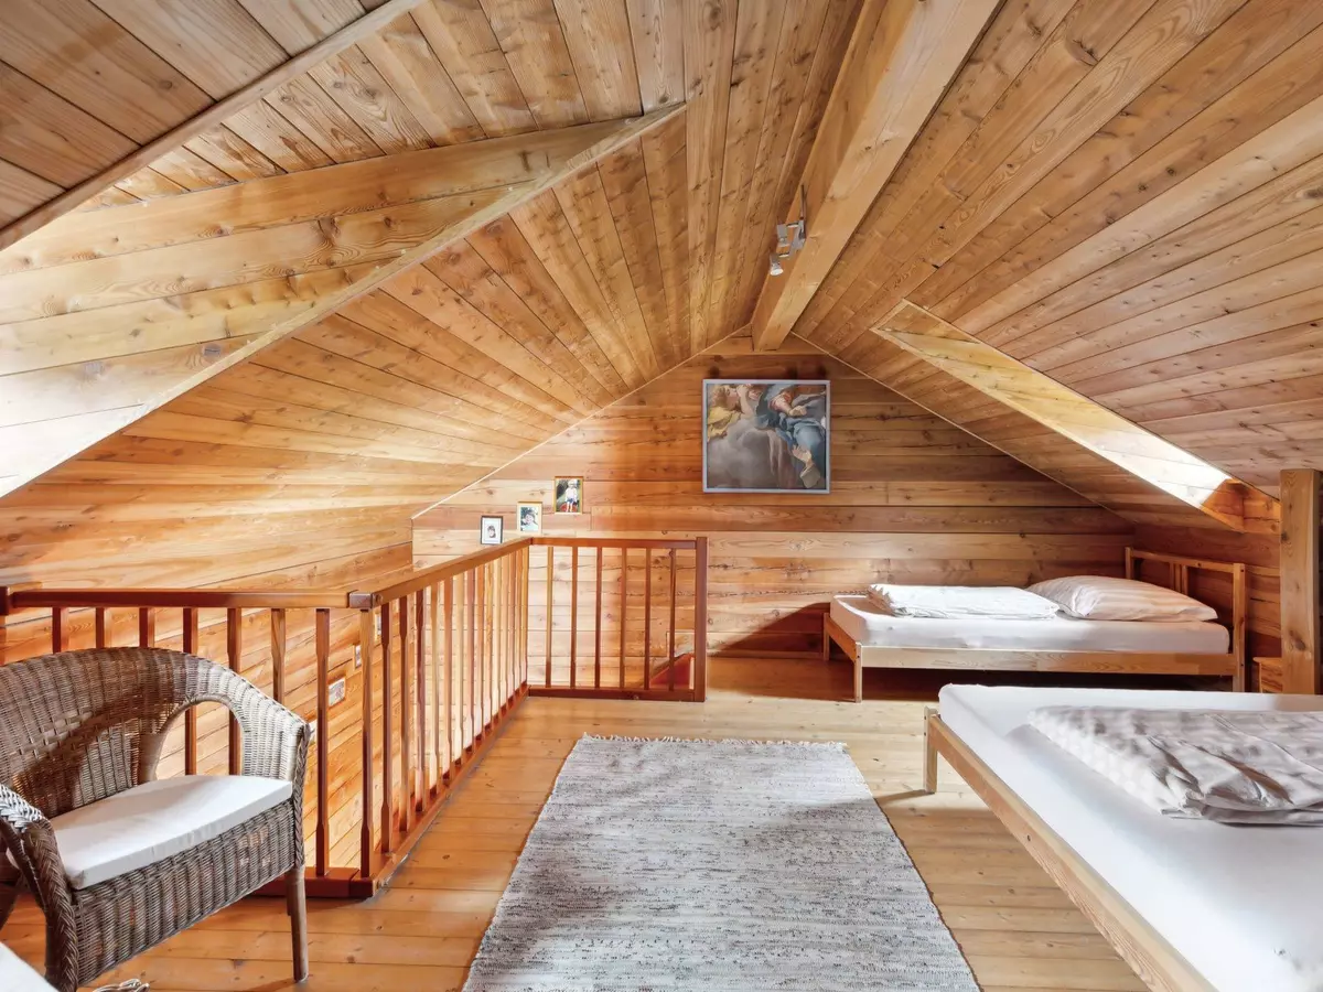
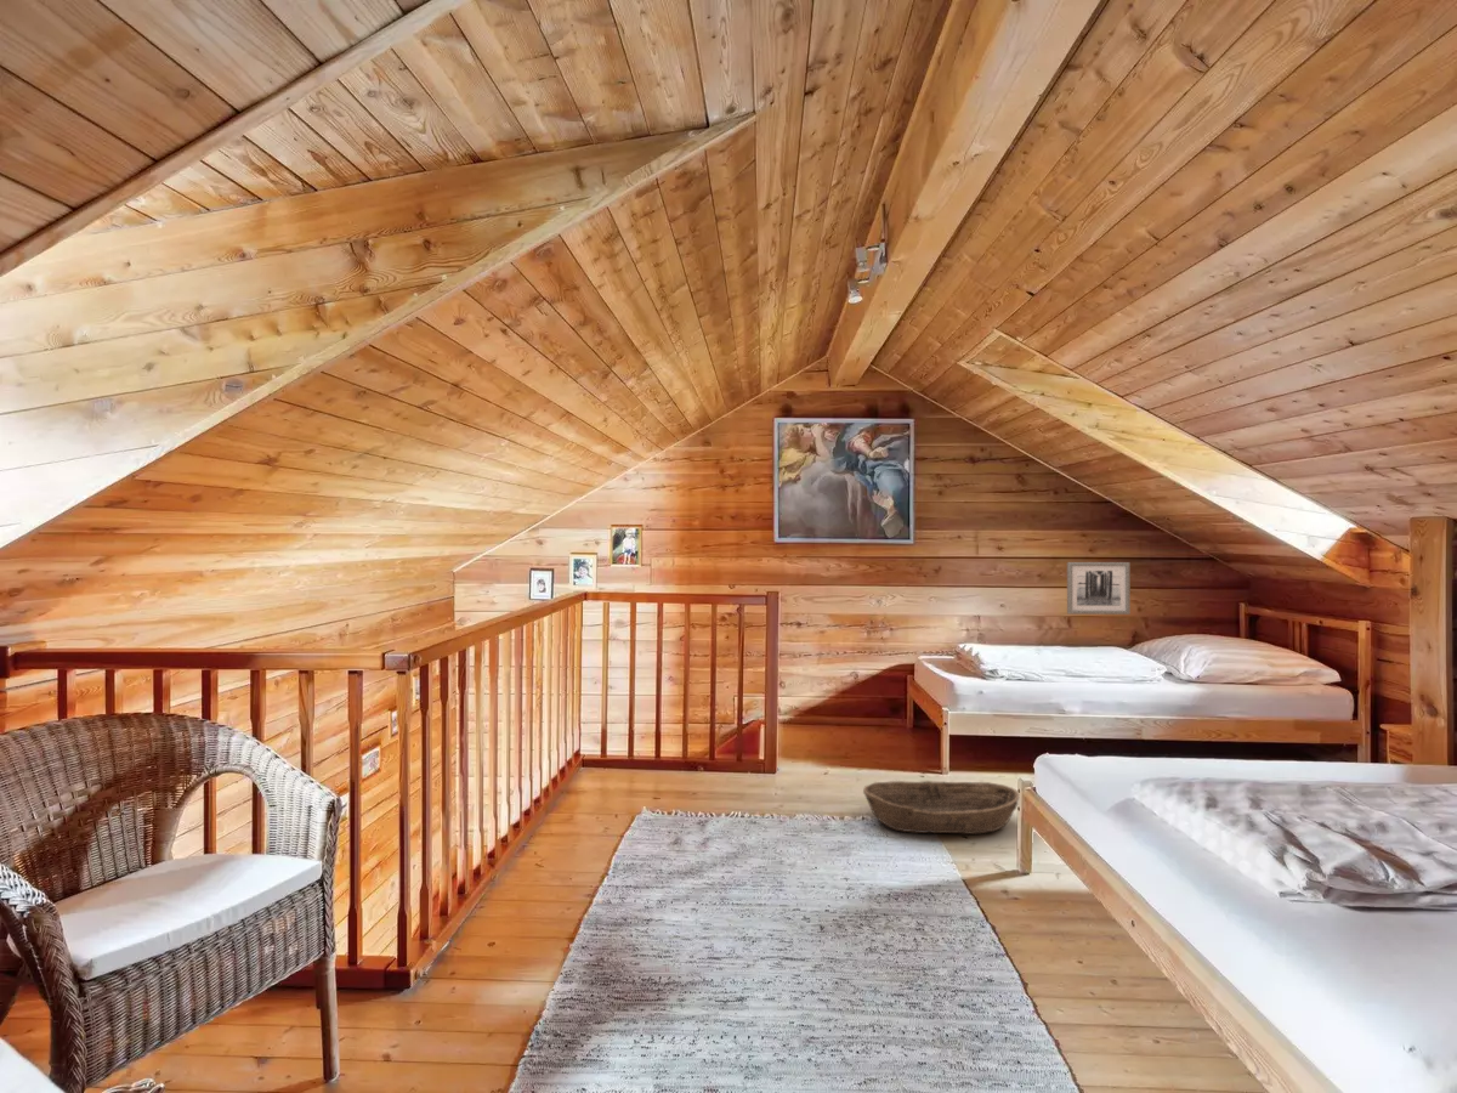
+ wall art (1098, 588)
+ basket (940, 806)
